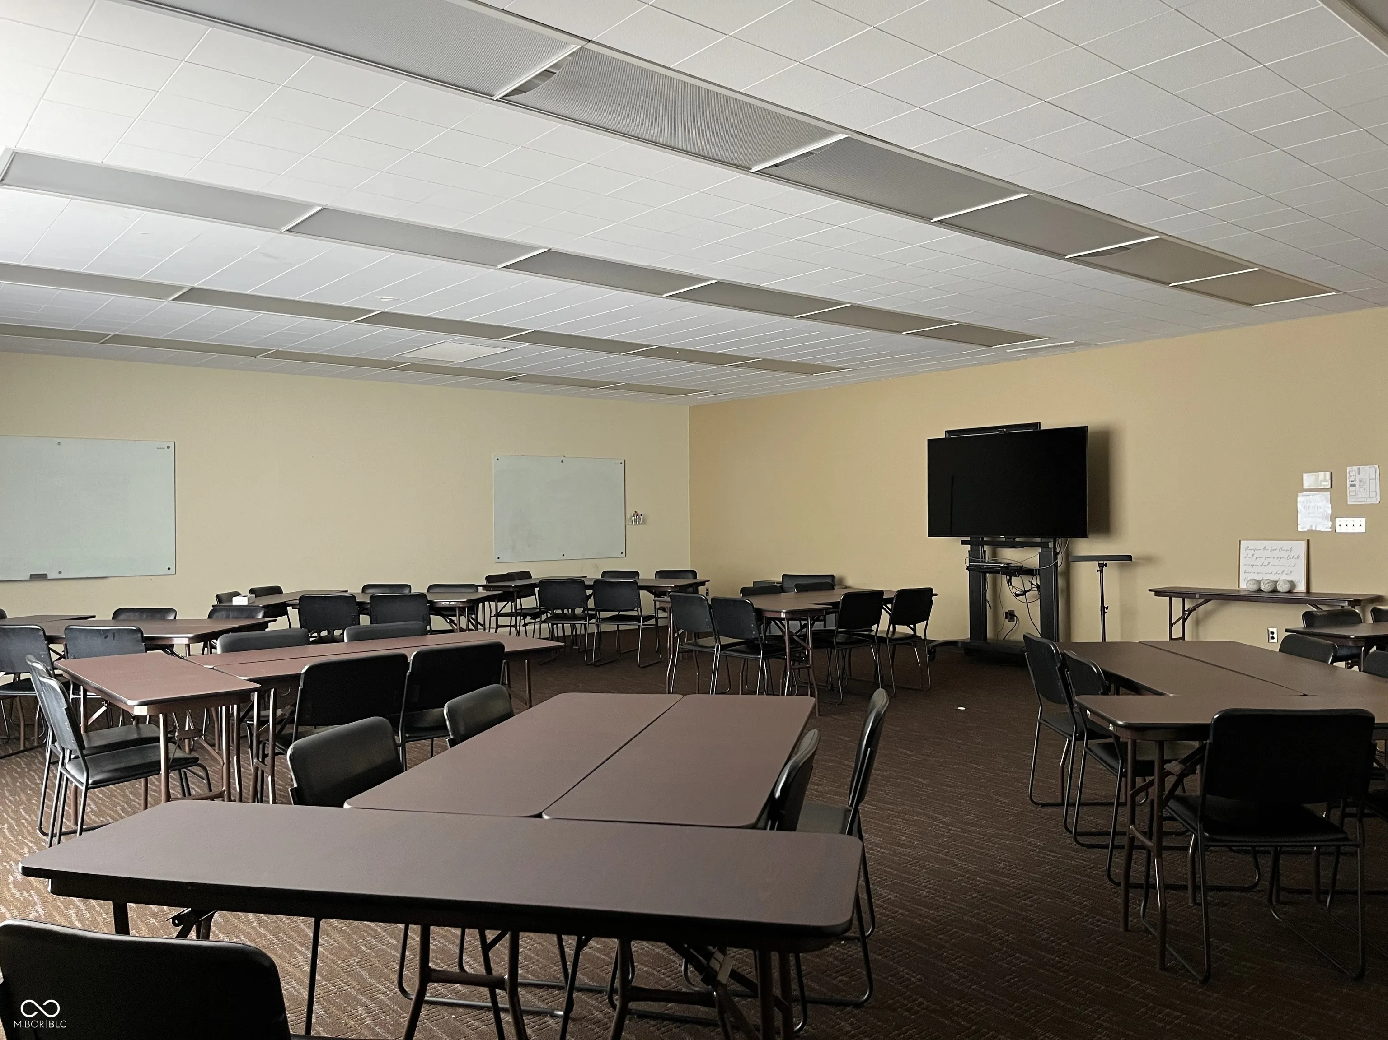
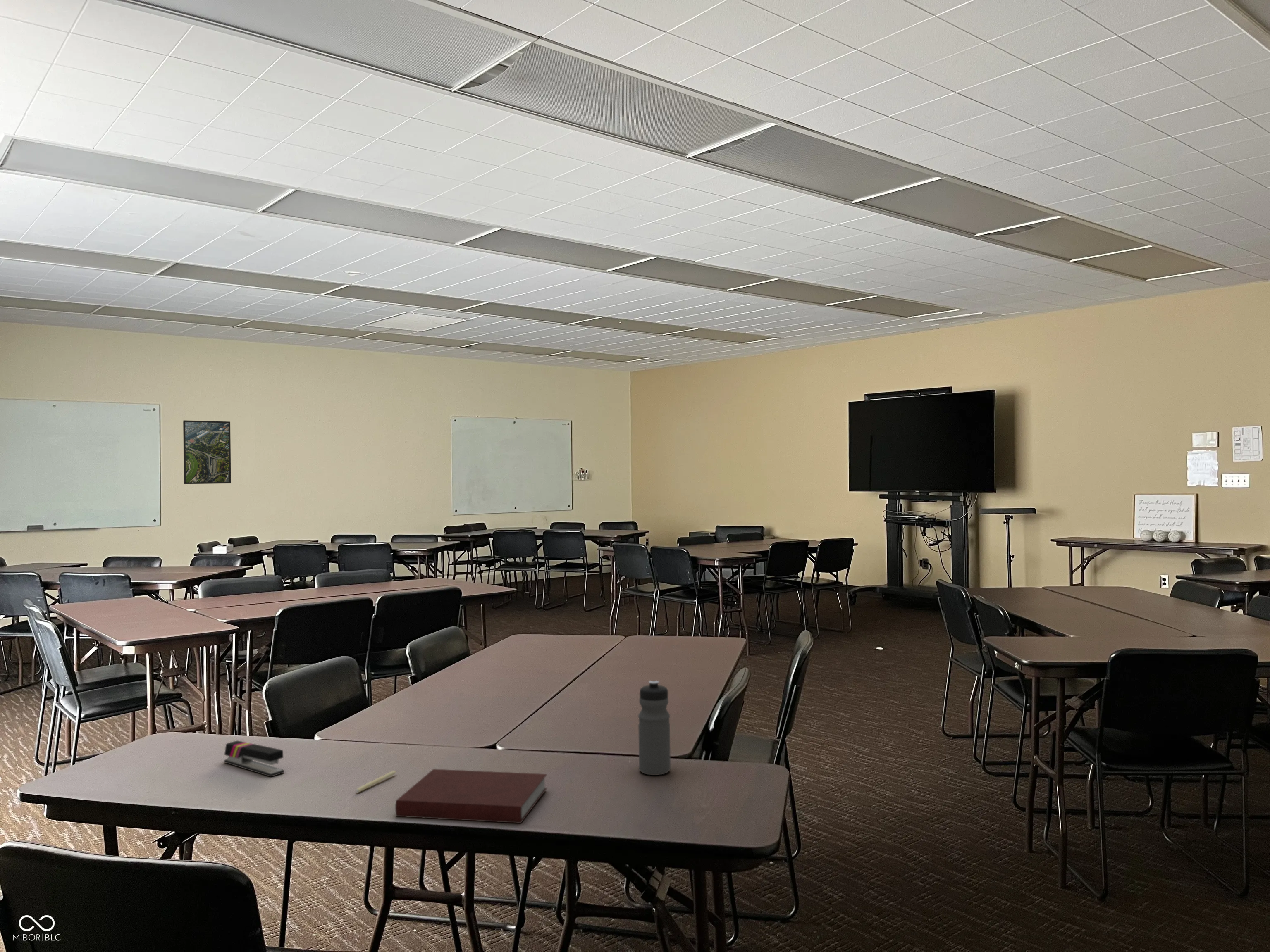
+ stapler (253, 756)
+ notebook (474, 794)
+ pencil (377, 781)
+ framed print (207, 452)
+ water bottle (654, 726)
